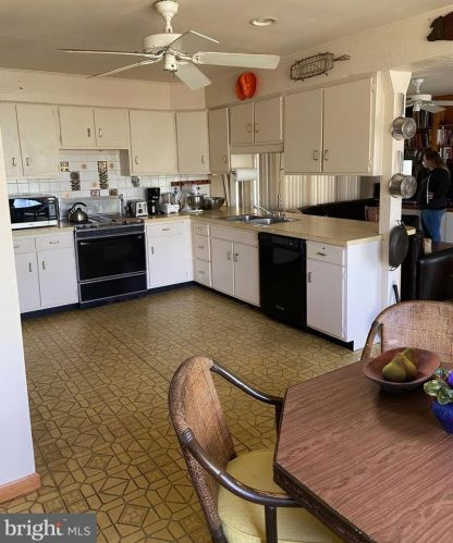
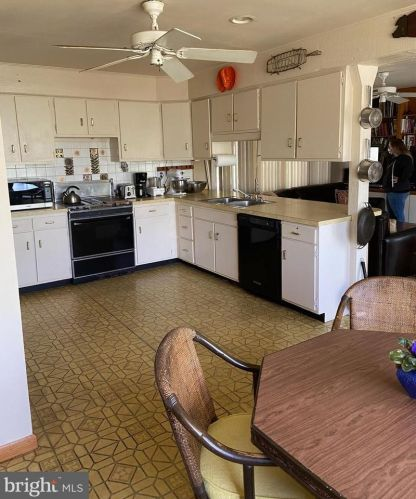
- fruit bowl (402, 365)
